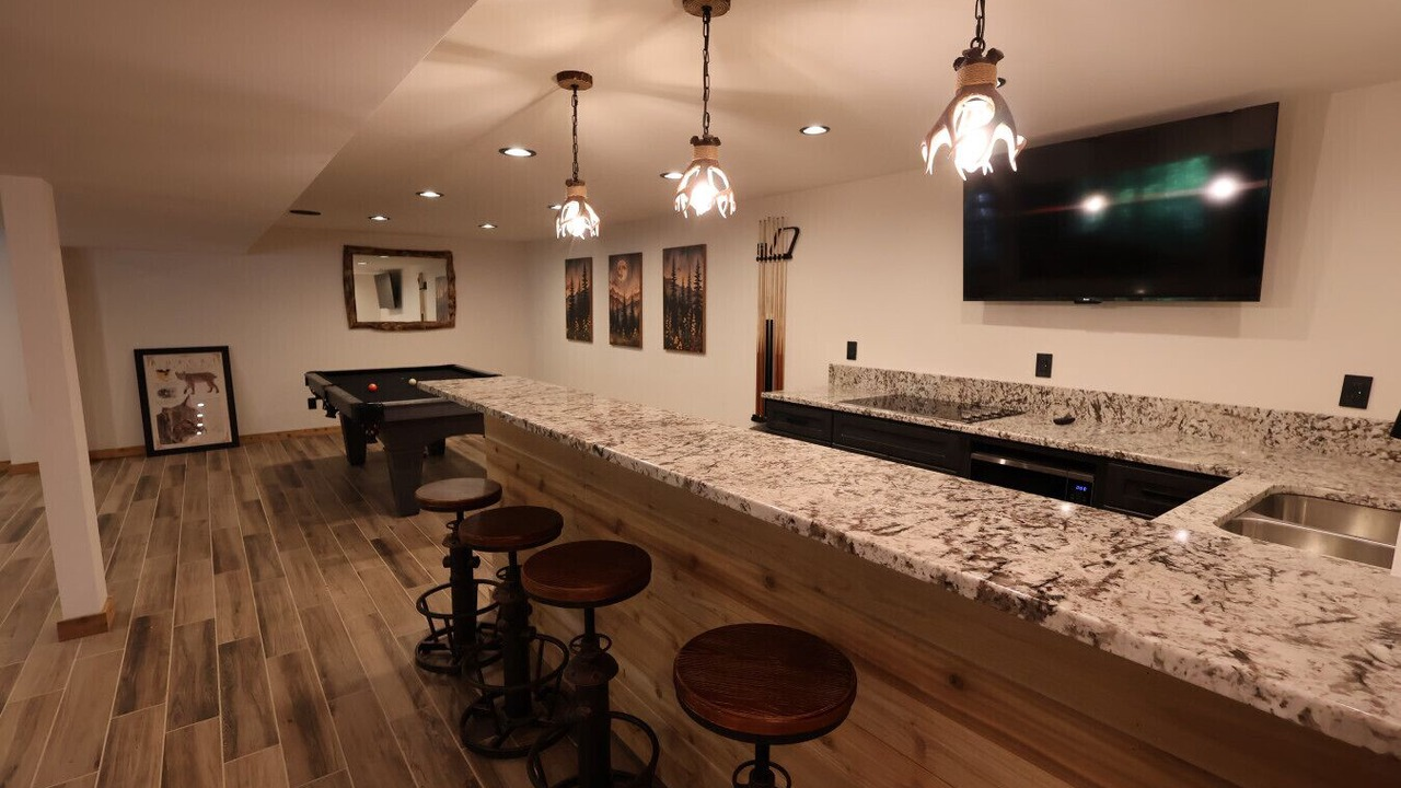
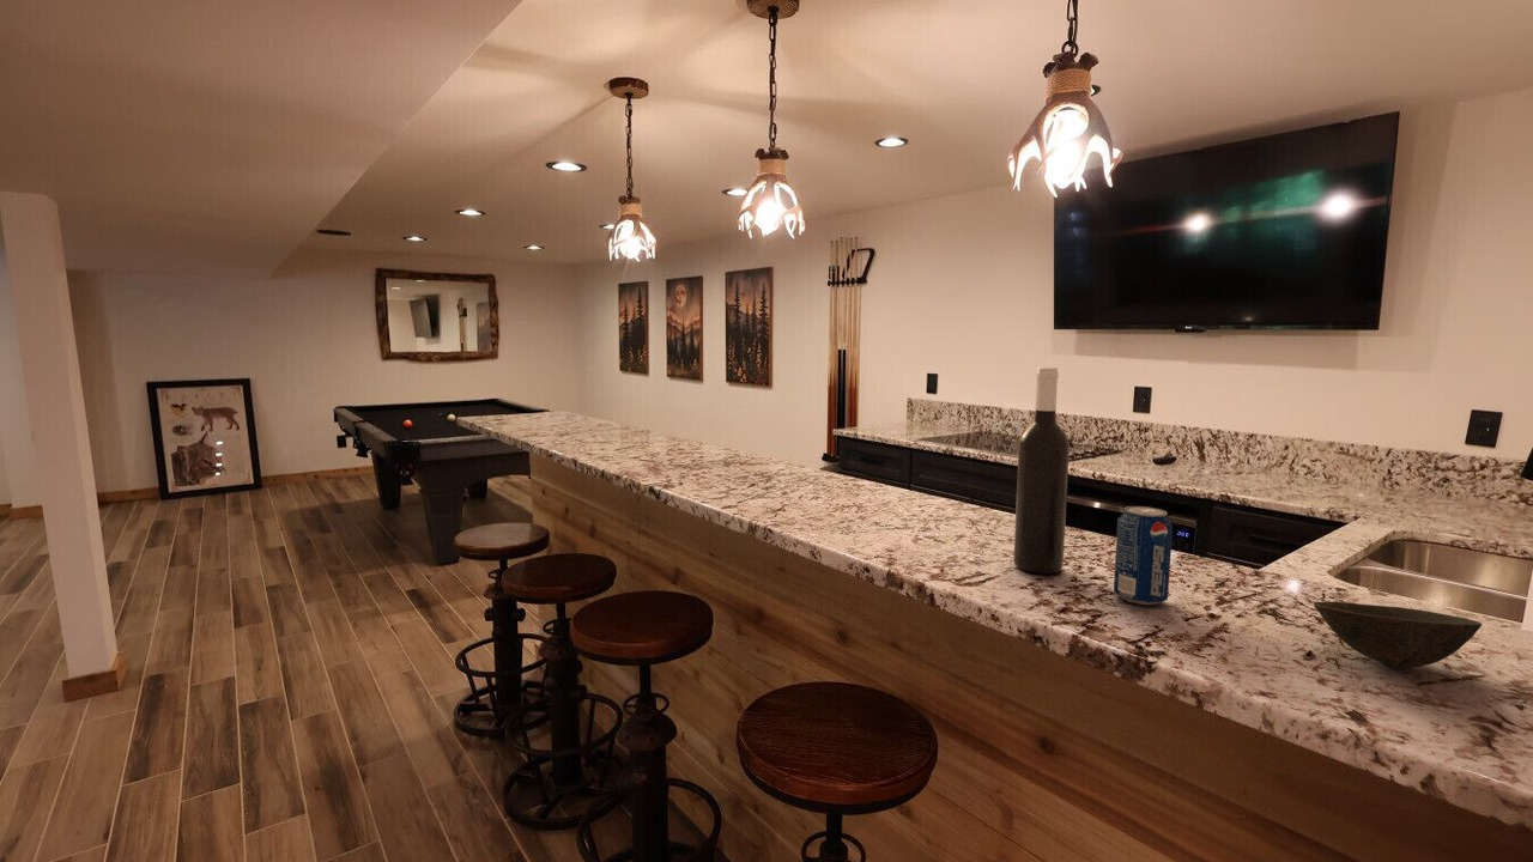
+ beverage can (1143, 554)
+ wine bottle (1042, 468)
+ bowl (1384, 613)
